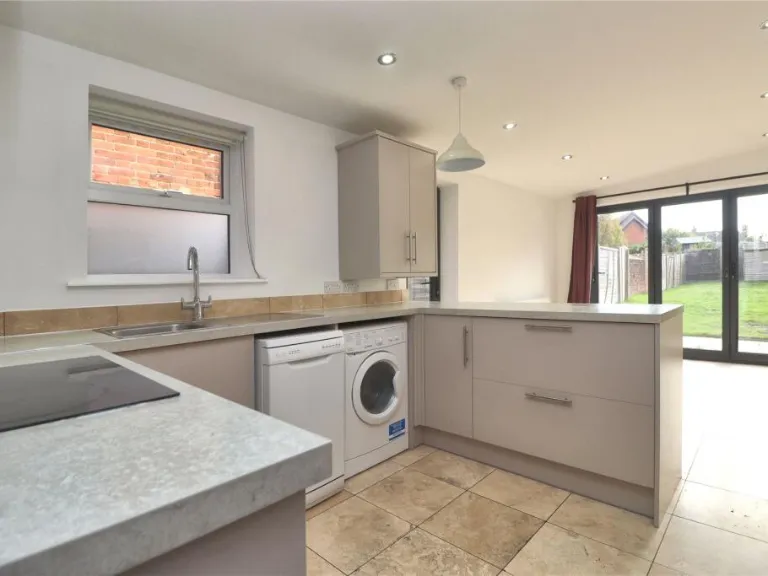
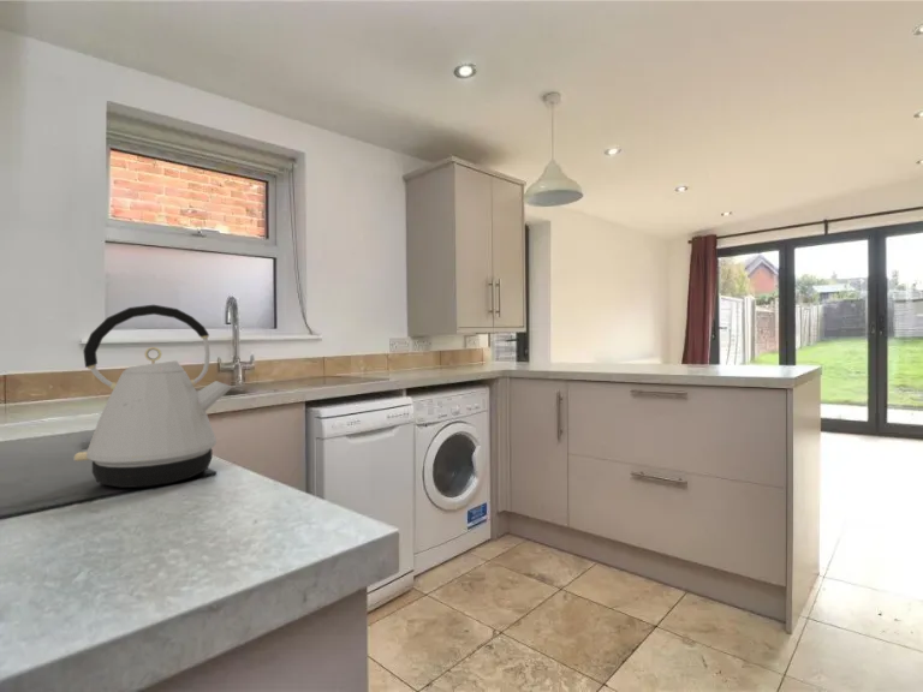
+ kettle (157, 390)
